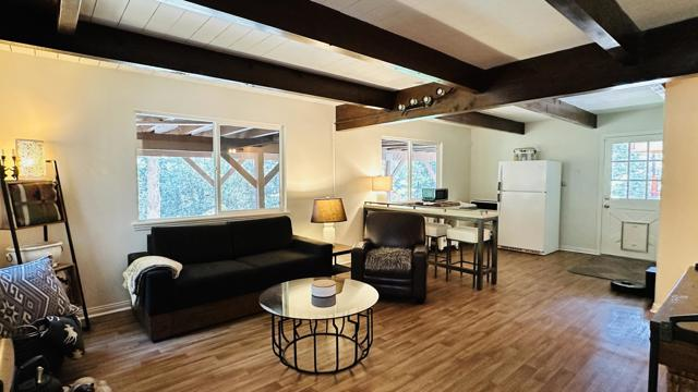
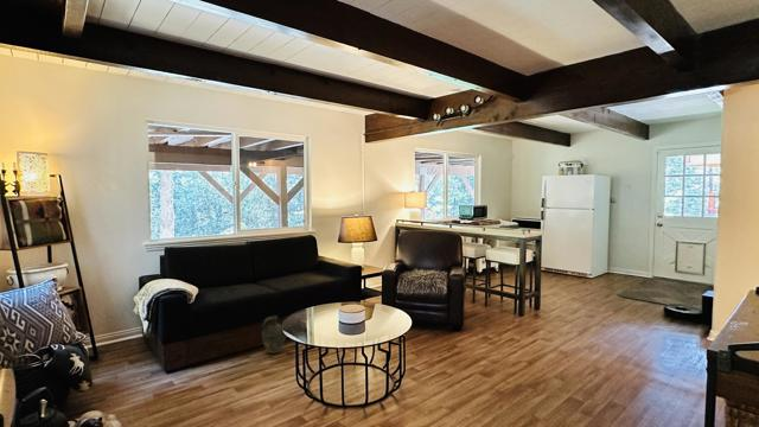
+ ceramic jug (274, 333)
